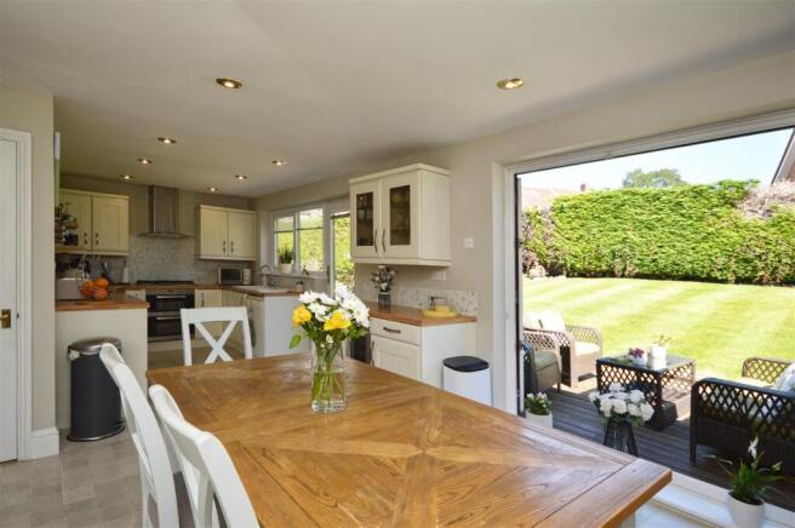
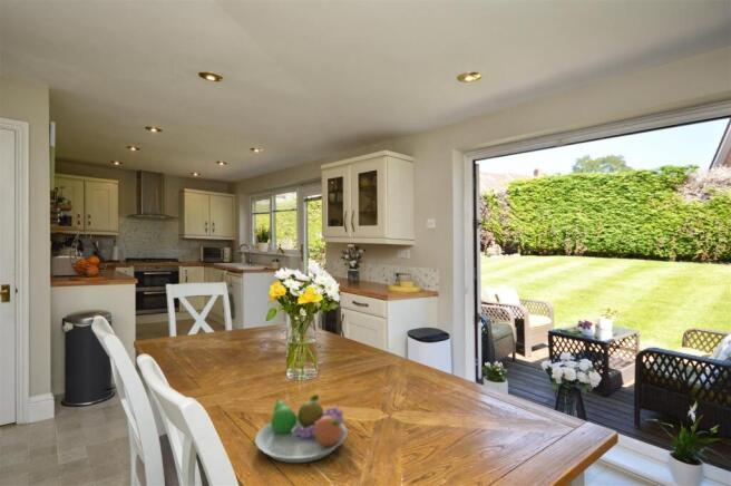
+ fruit bowl (301, 422)
